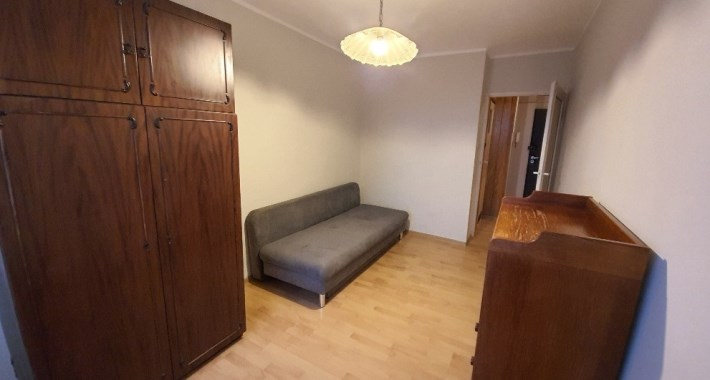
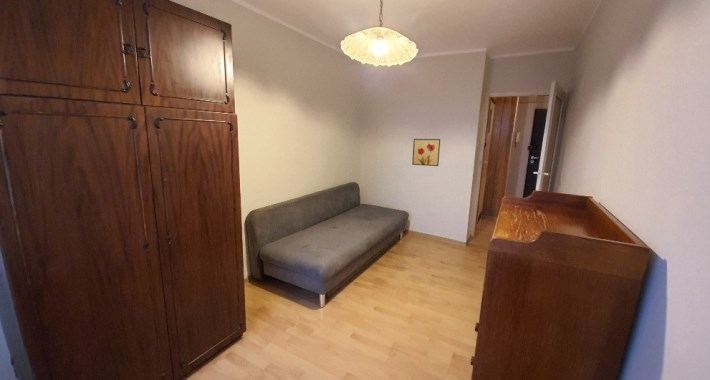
+ wall art (426, 152)
